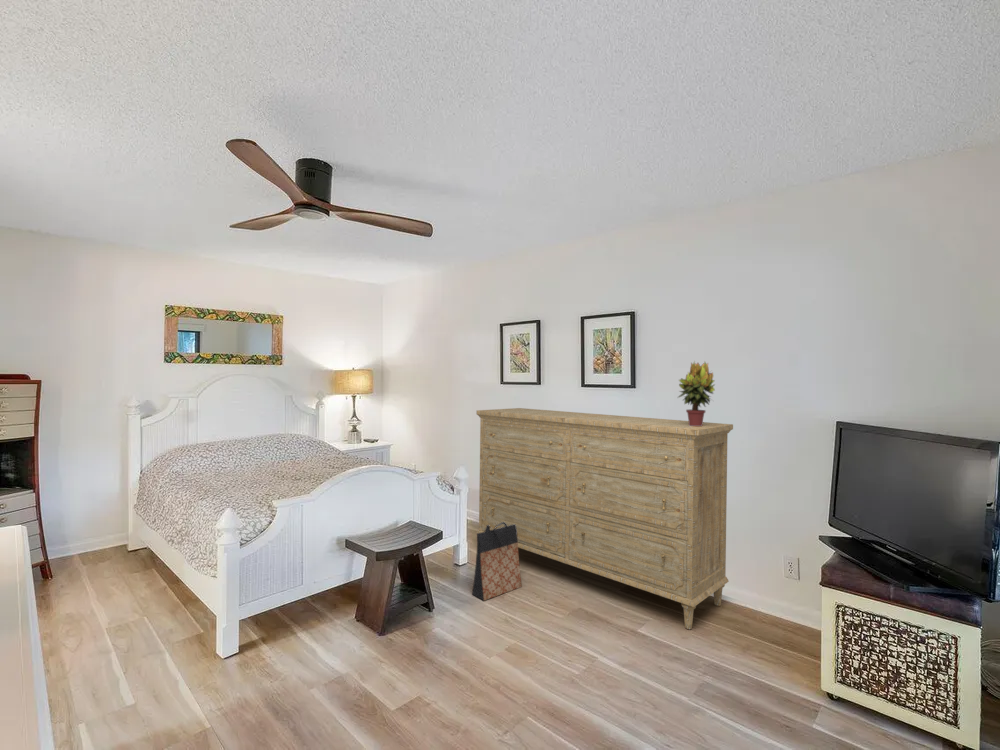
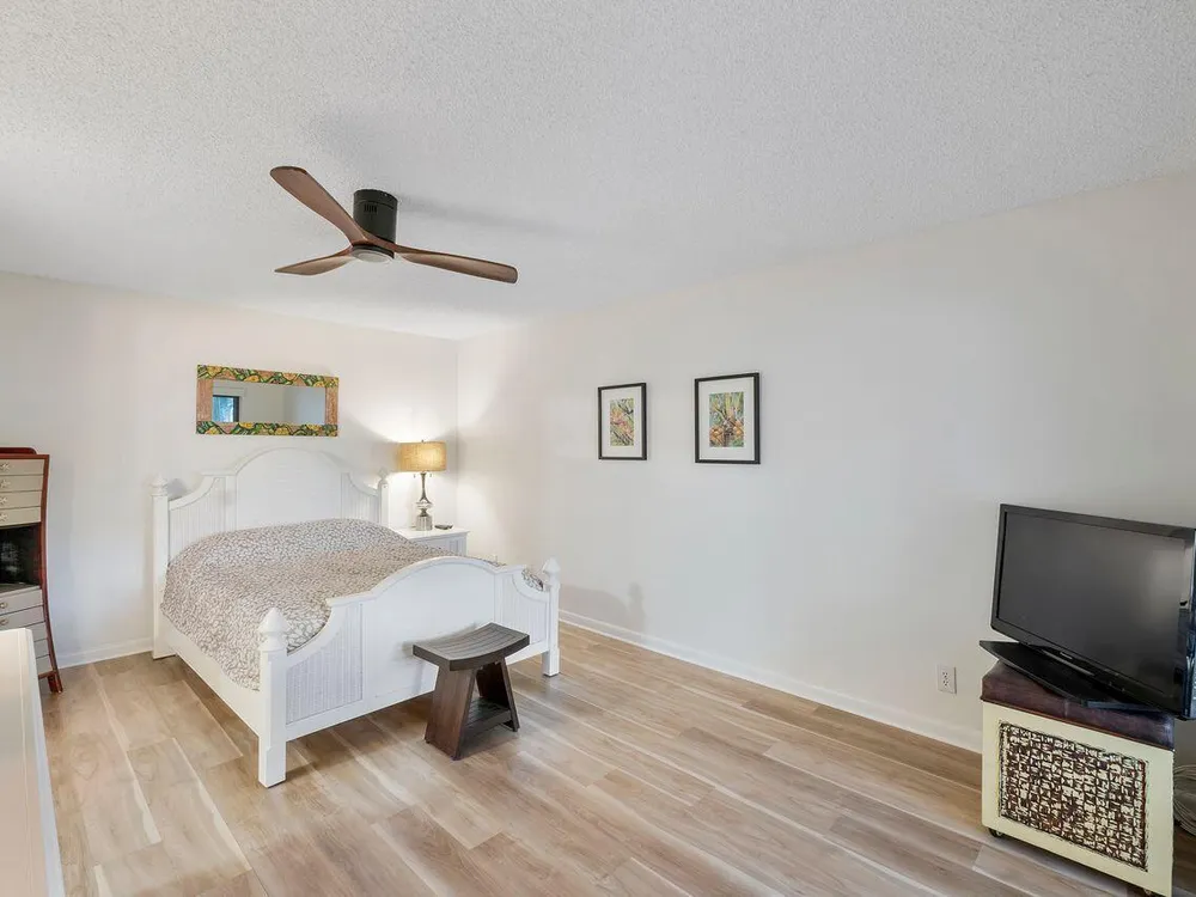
- bag (496, 556)
- dresser (587, 495)
- potted plant (696, 392)
